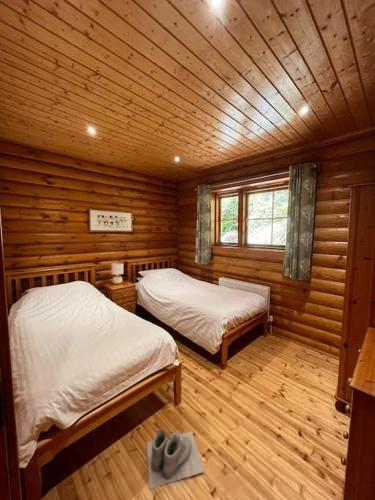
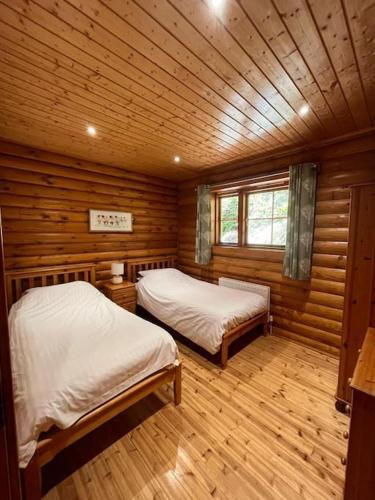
- boots (173, 444)
